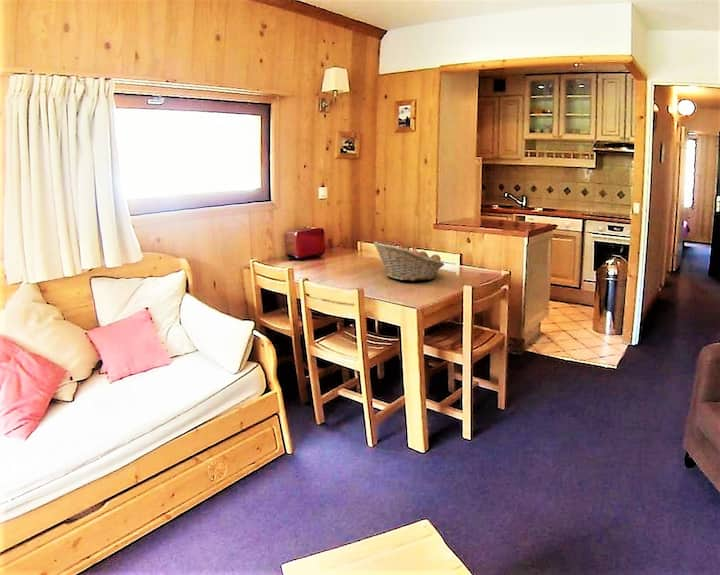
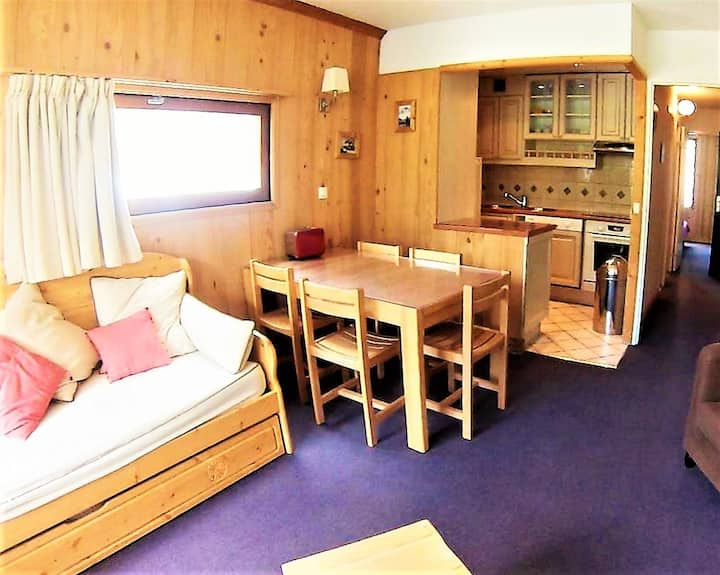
- fruit basket (407, 259)
